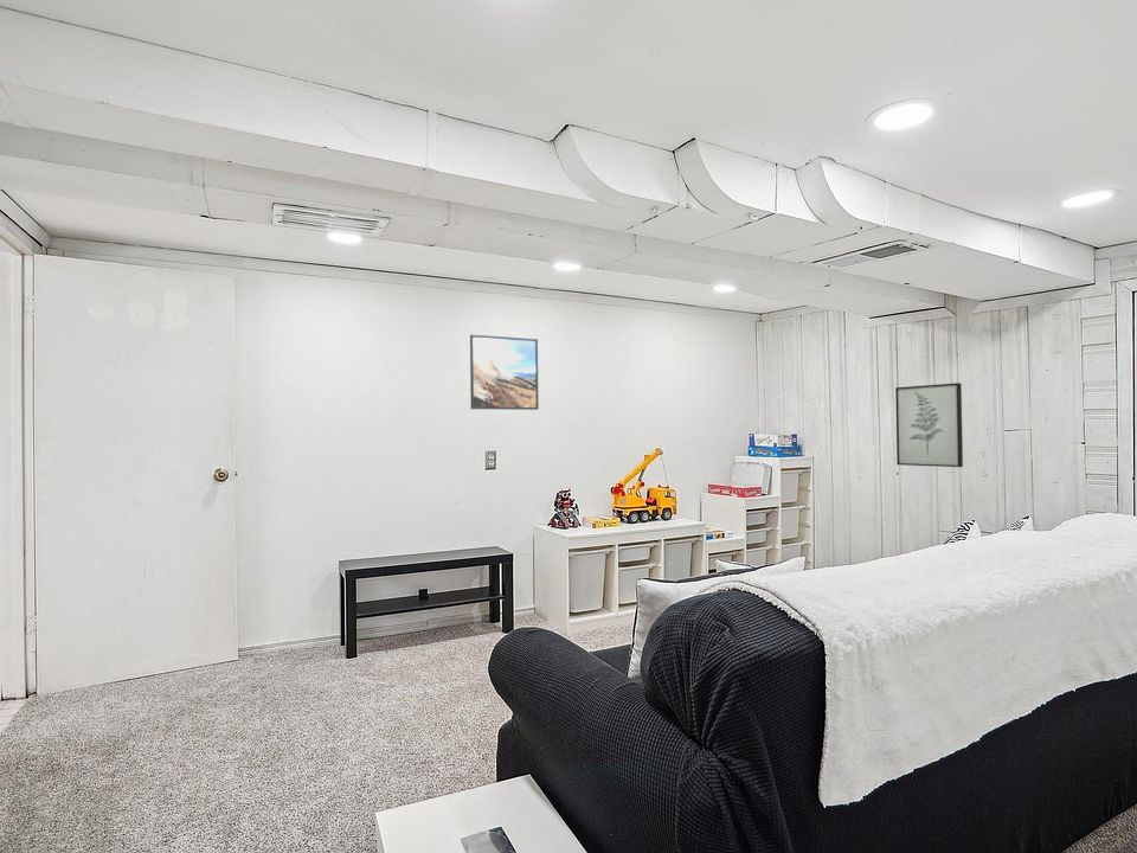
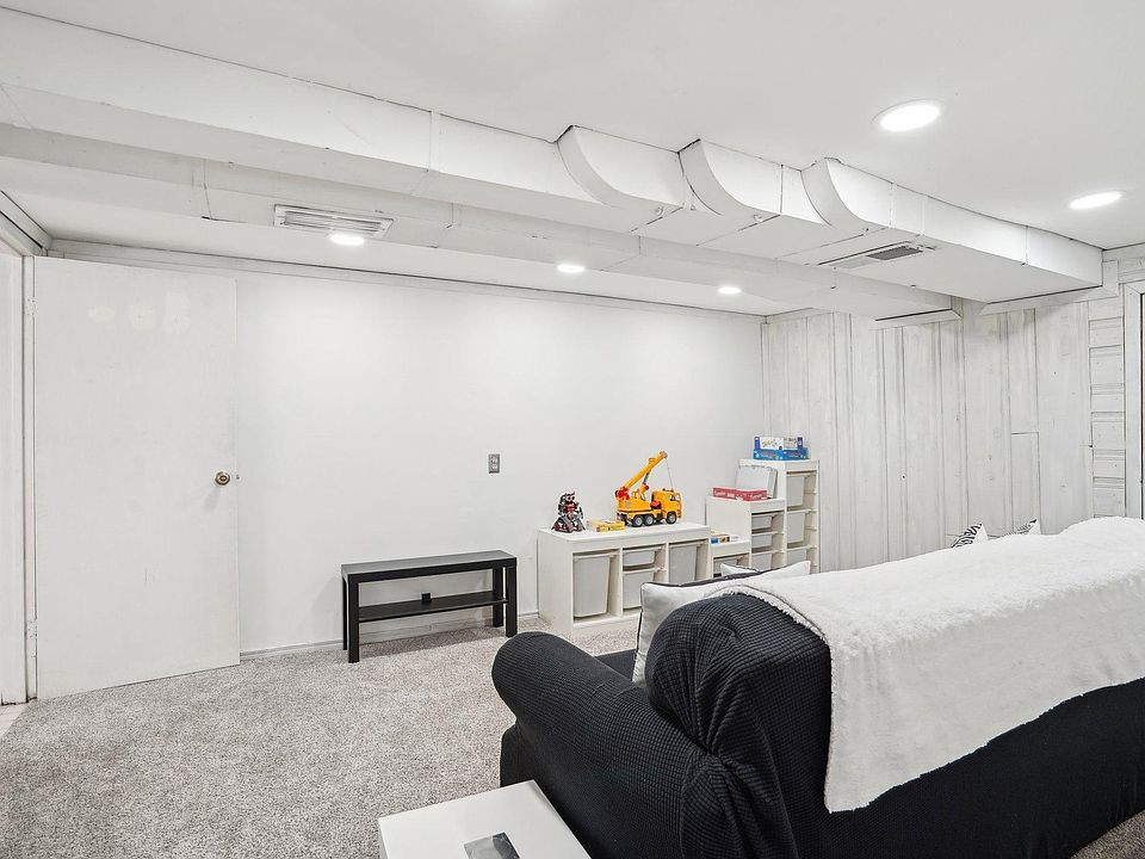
- wall art (927, 425)
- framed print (505, 373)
